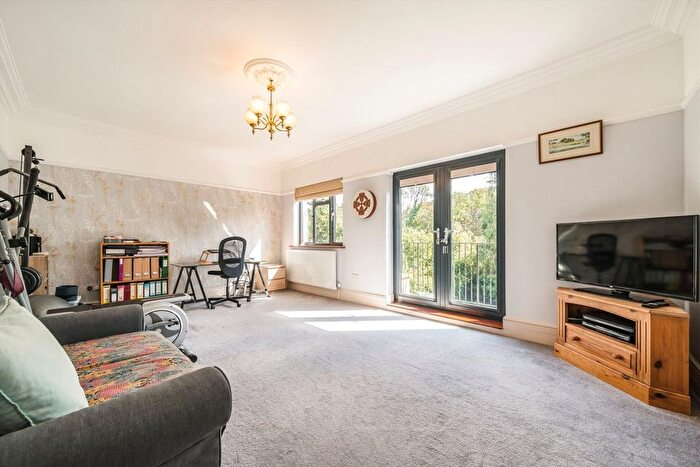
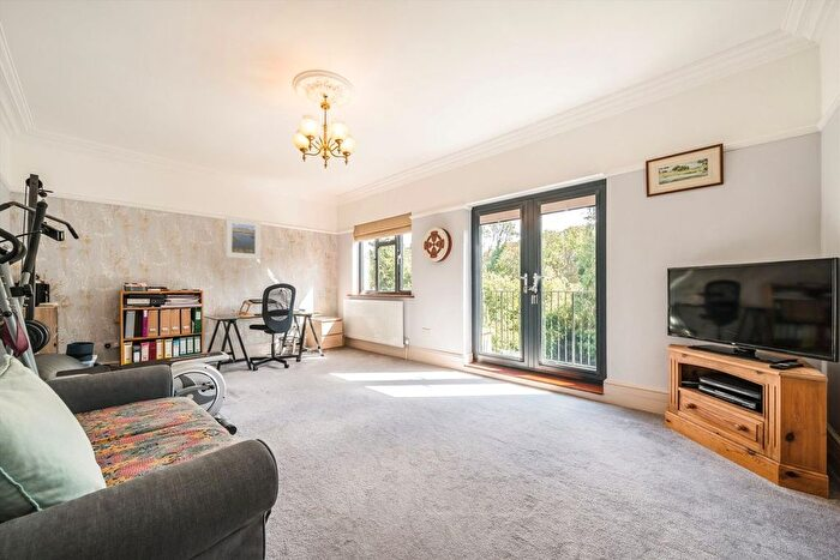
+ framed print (244, 239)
